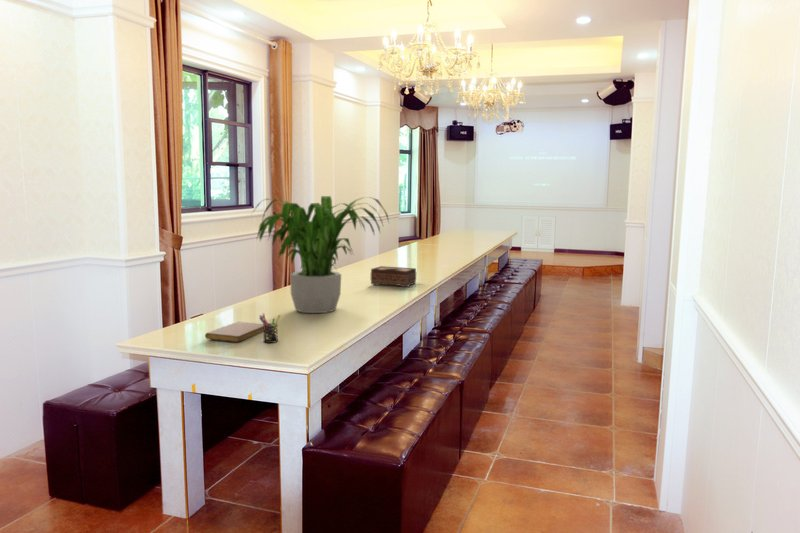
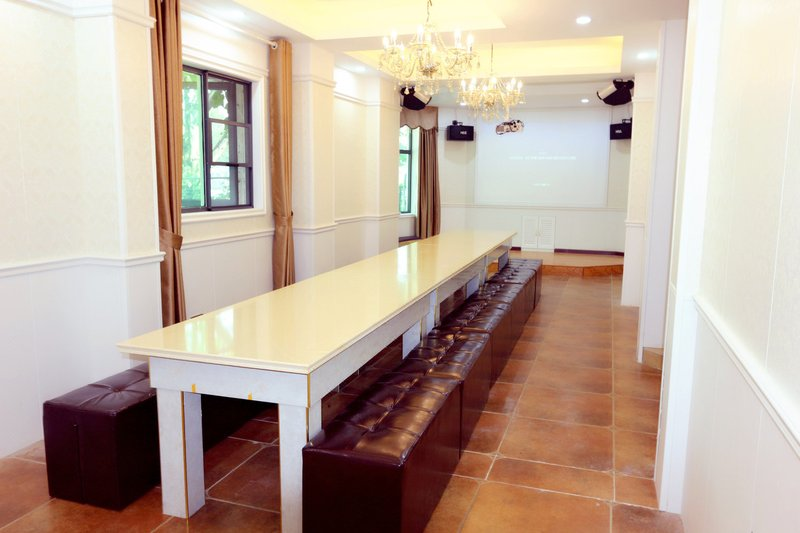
- tissue box (393, 276)
- notebook (237, 331)
- potted plant (314, 252)
- pen holder (270, 327)
